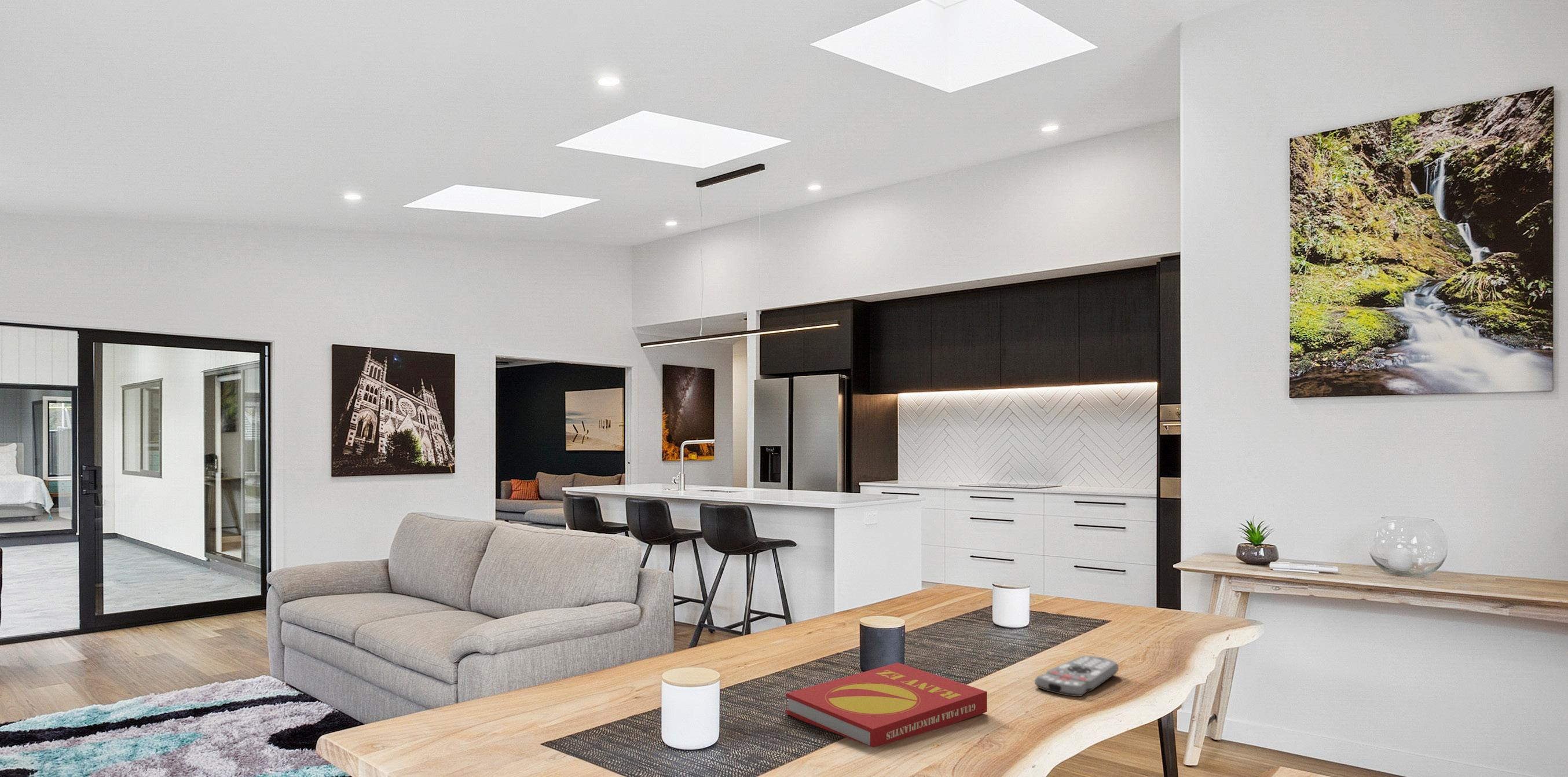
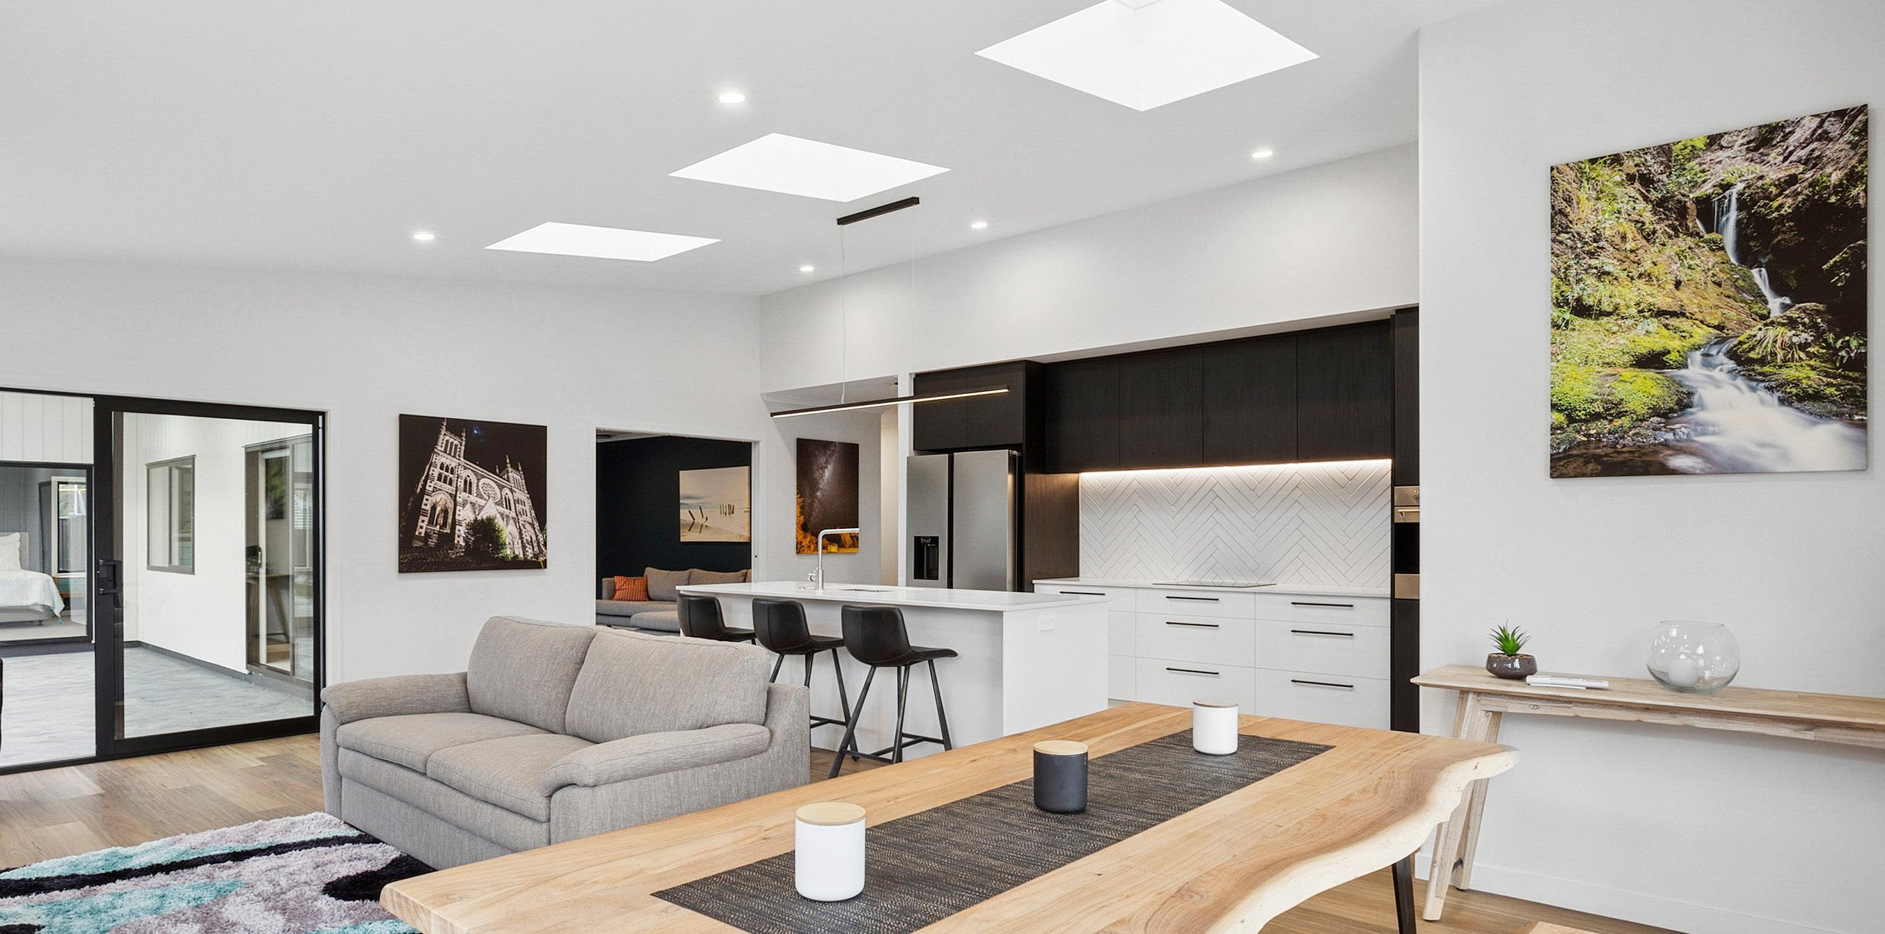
- remote control (1080, 675)
- book (886, 702)
